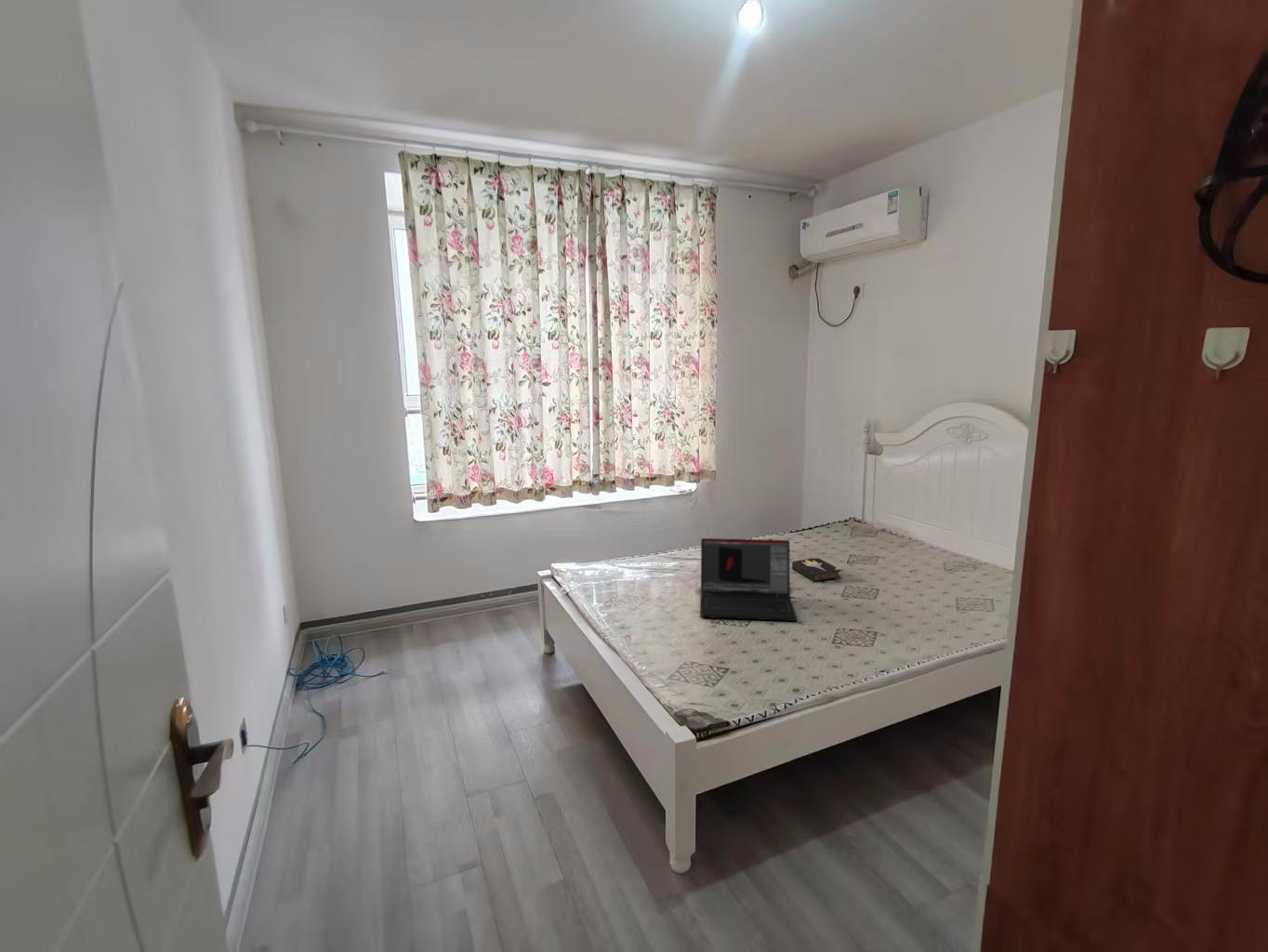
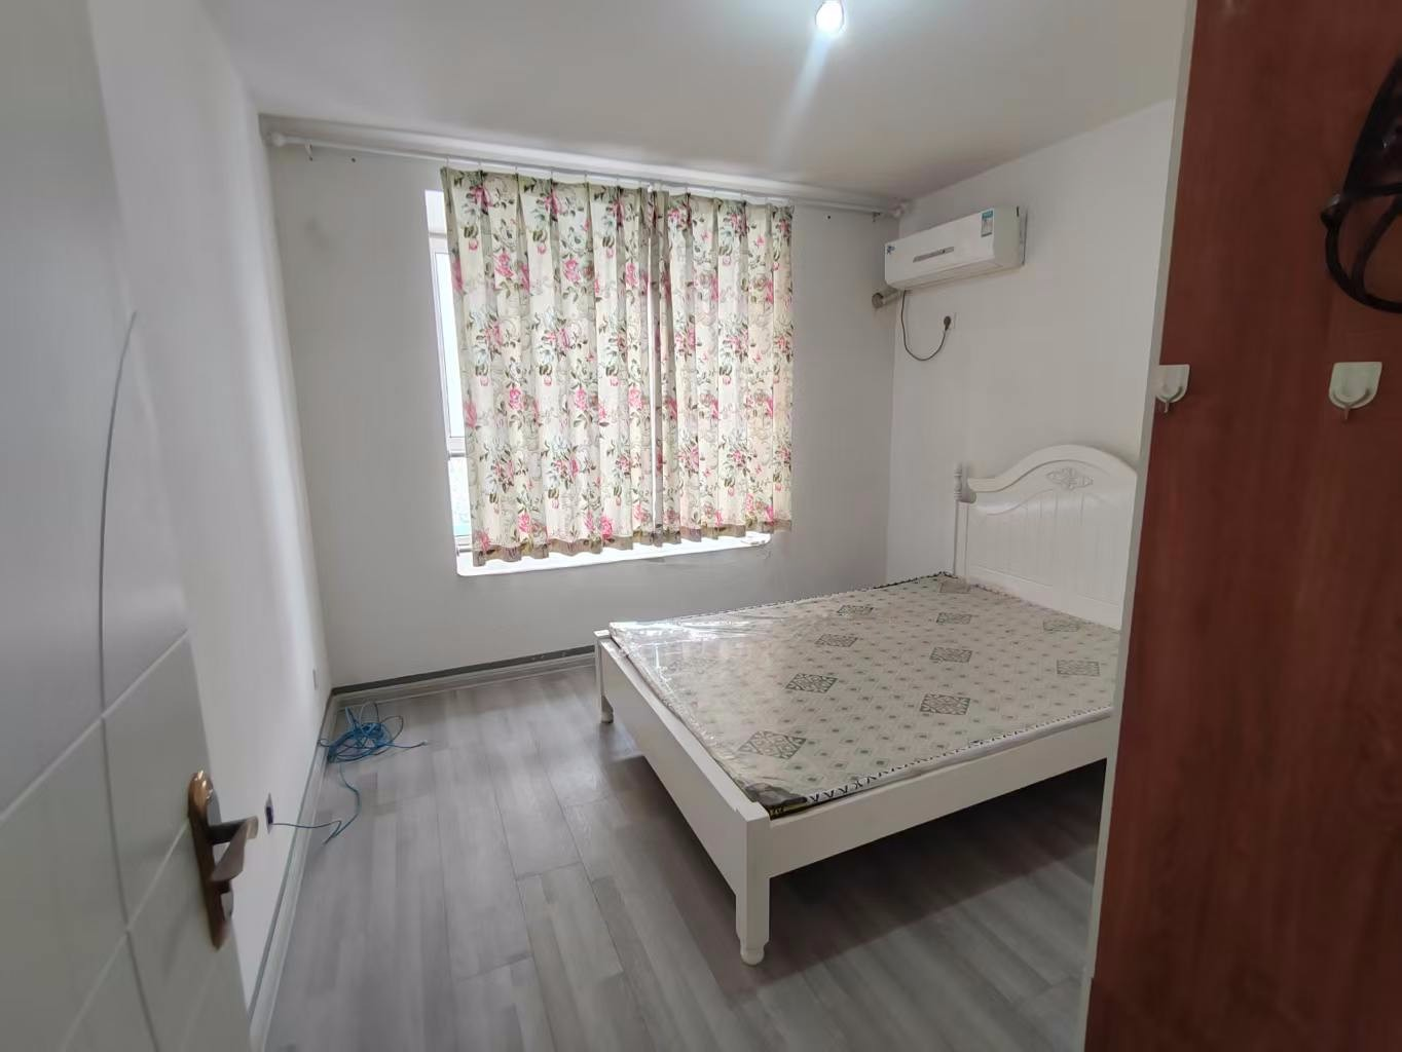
- hardback book (815, 568)
- laptop (746, 577)
